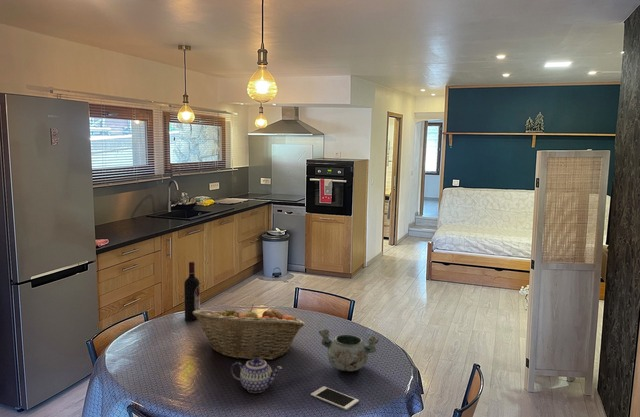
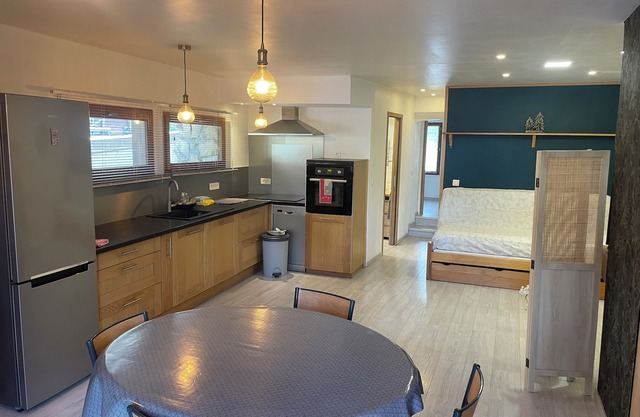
- decorative bowl (347, 350)
- fruit basket (248, 326)
- teapot (256, 373)
- wine bottle (192, 290)
- cell phone (334, 397)
